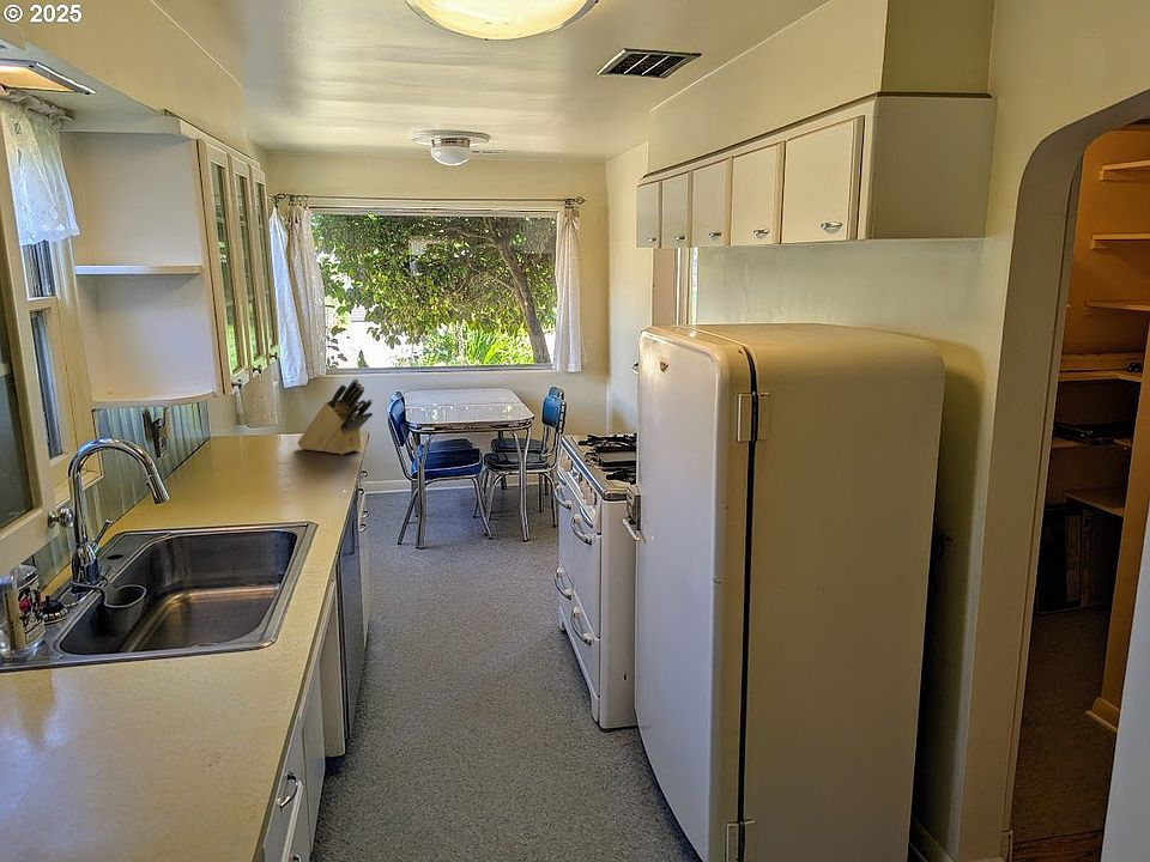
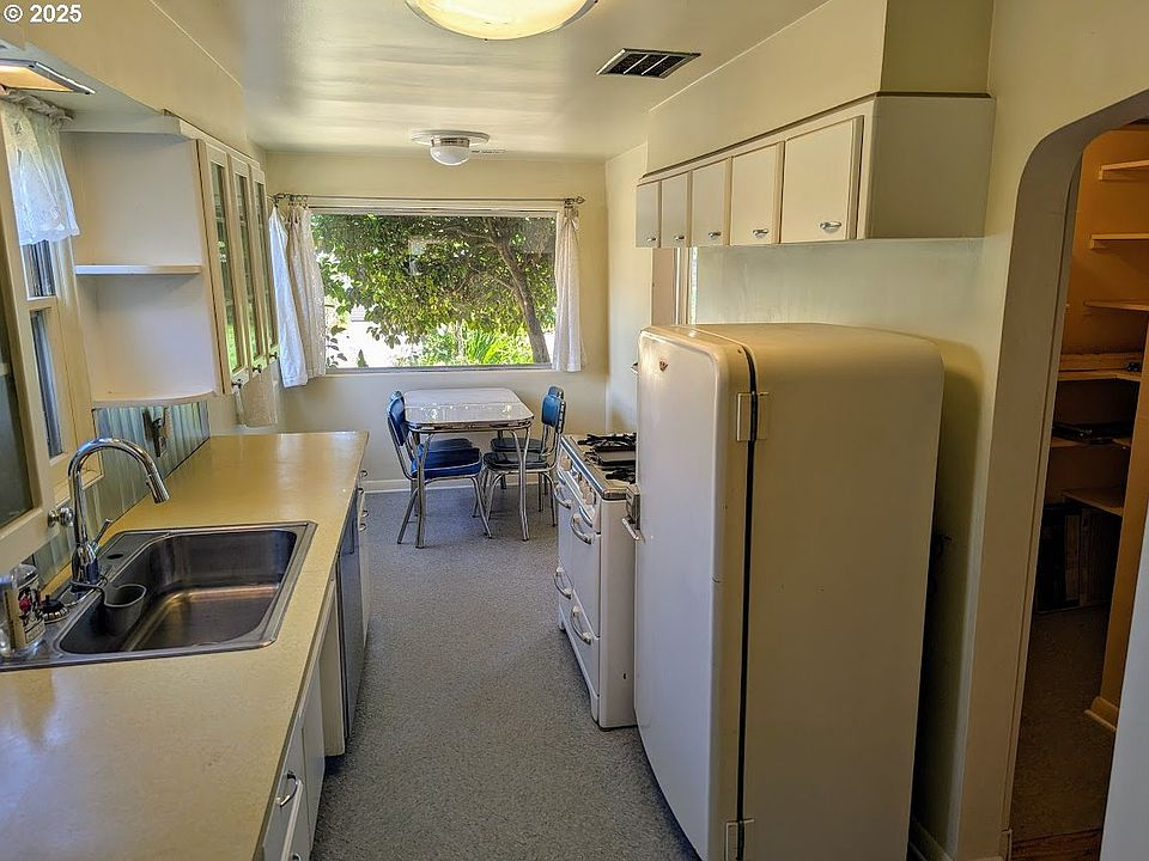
- knife block (334, 414)
